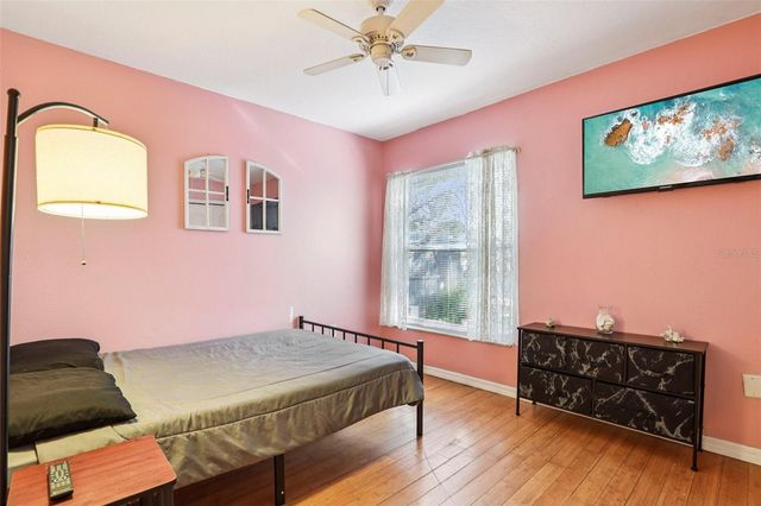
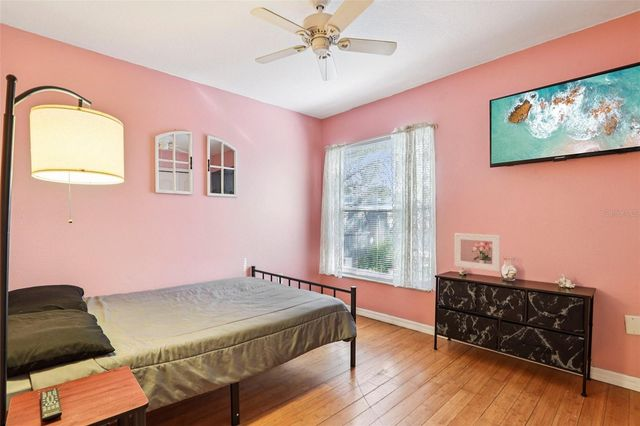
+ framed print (476, 251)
